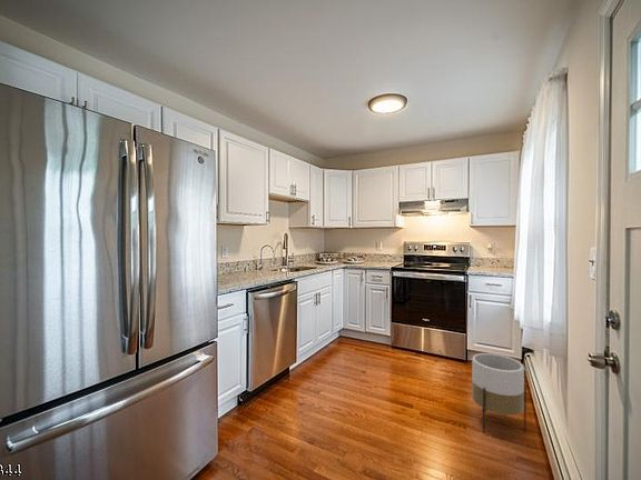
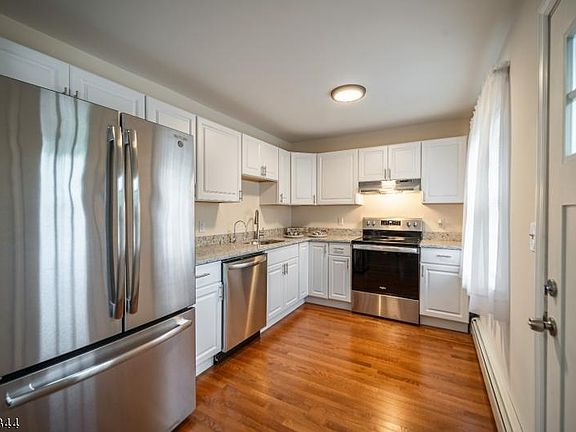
- planter (496, 392)
